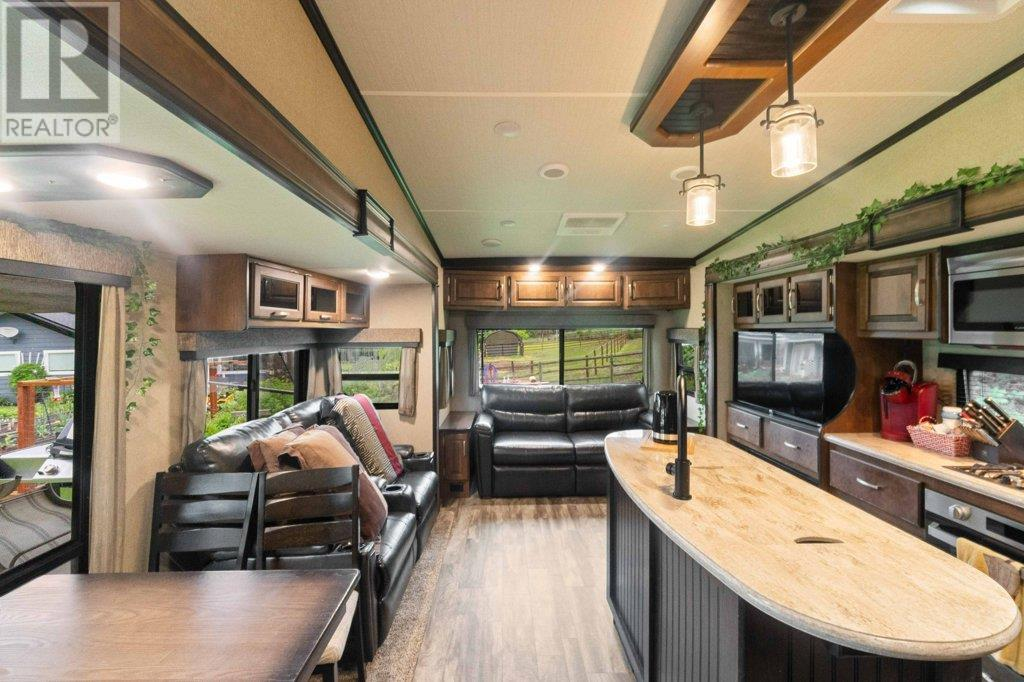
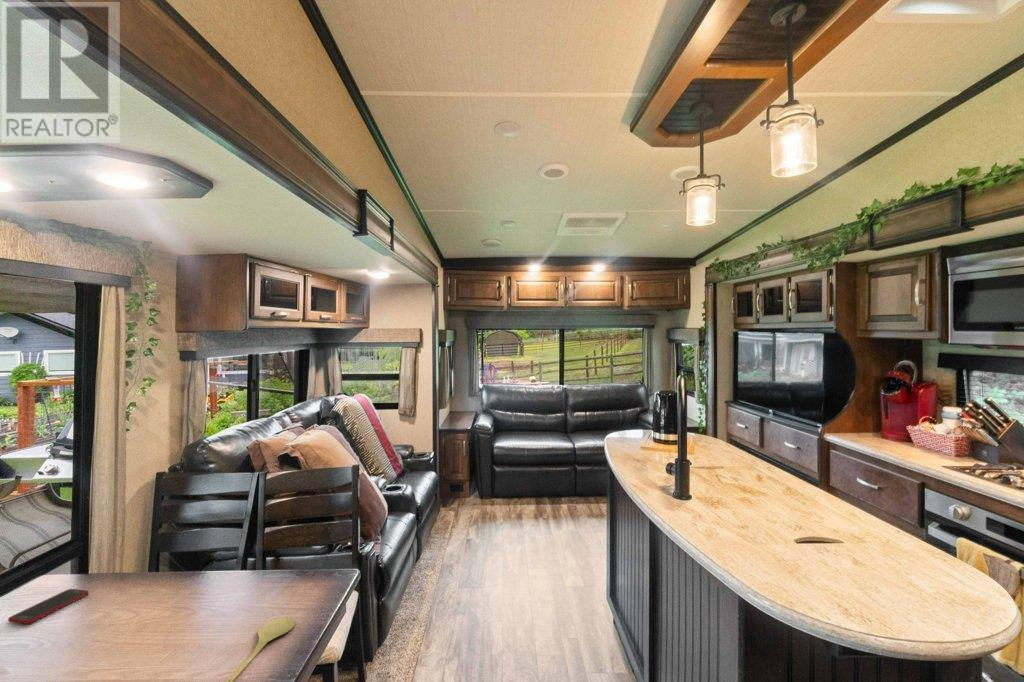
+ cell phone (50, 605)
+ spoon (259, 646)
